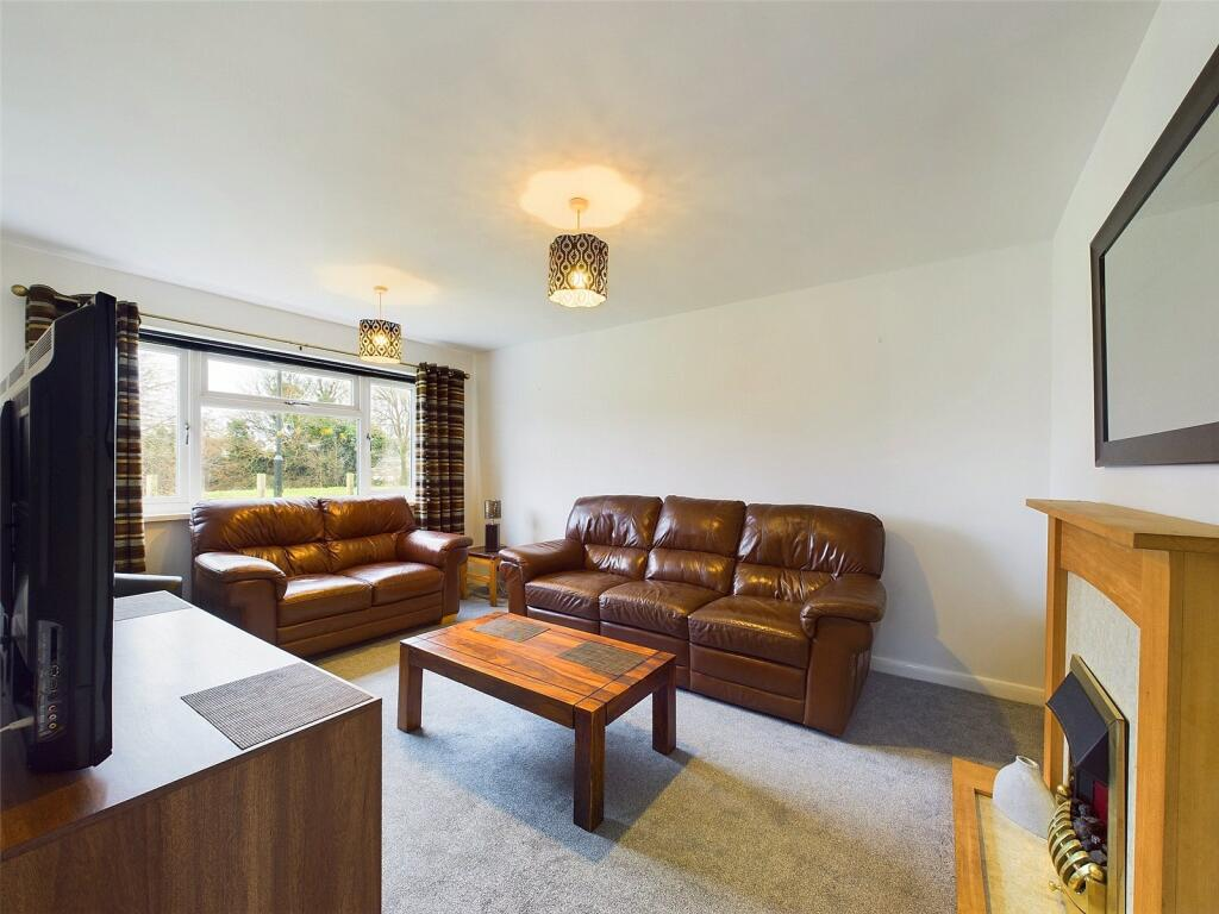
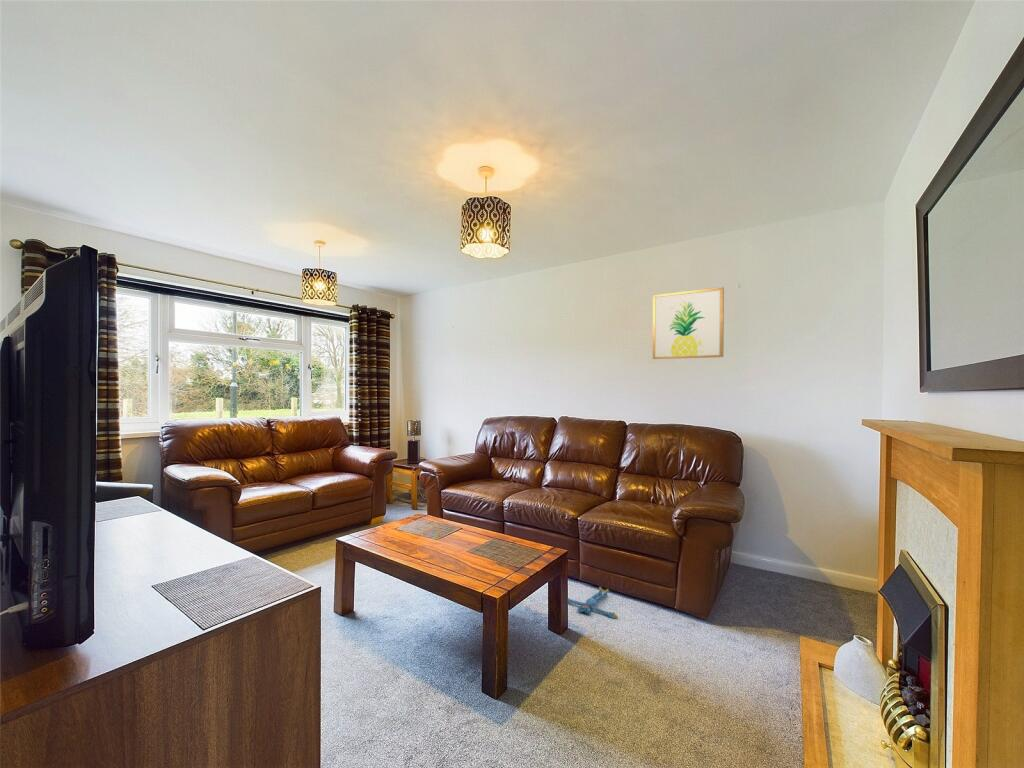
+ plush toy (593, 600)
+ wall art (686, 324)
